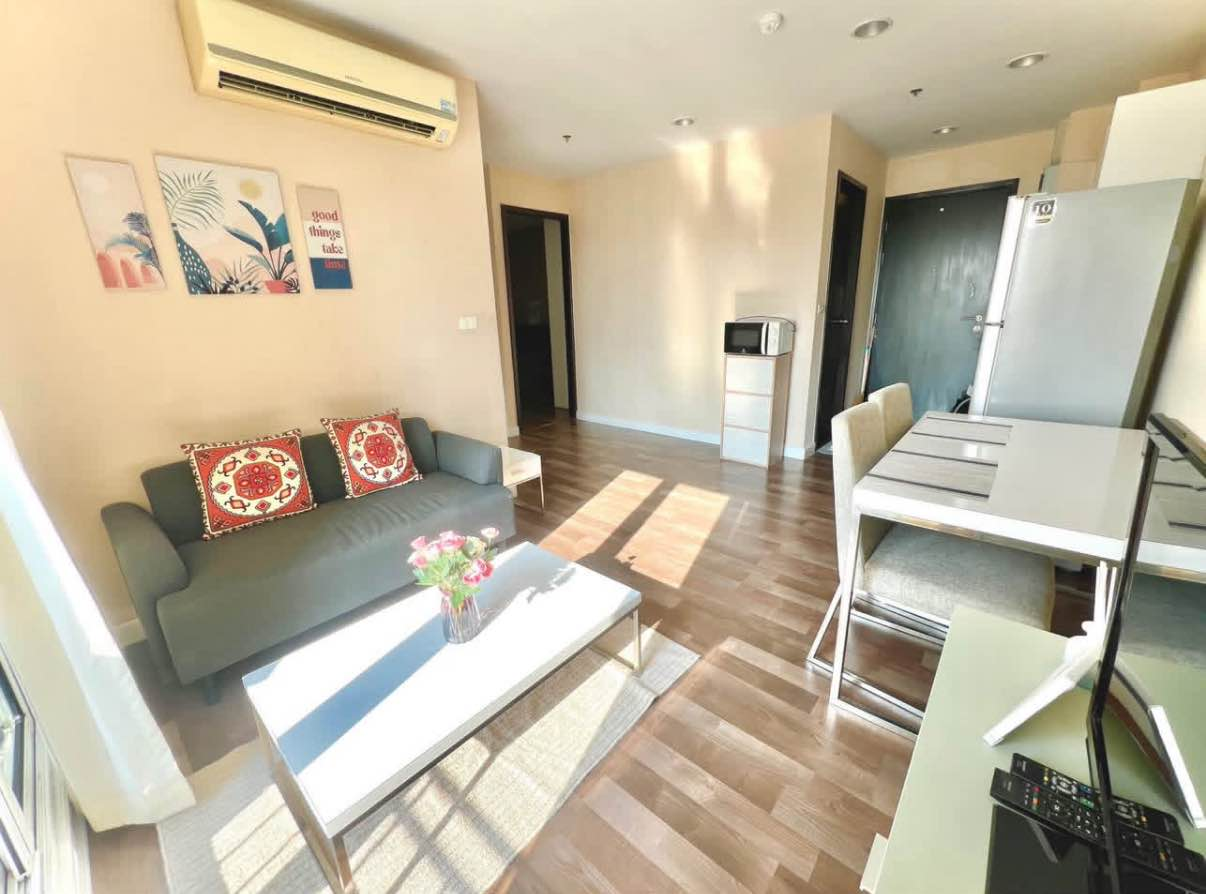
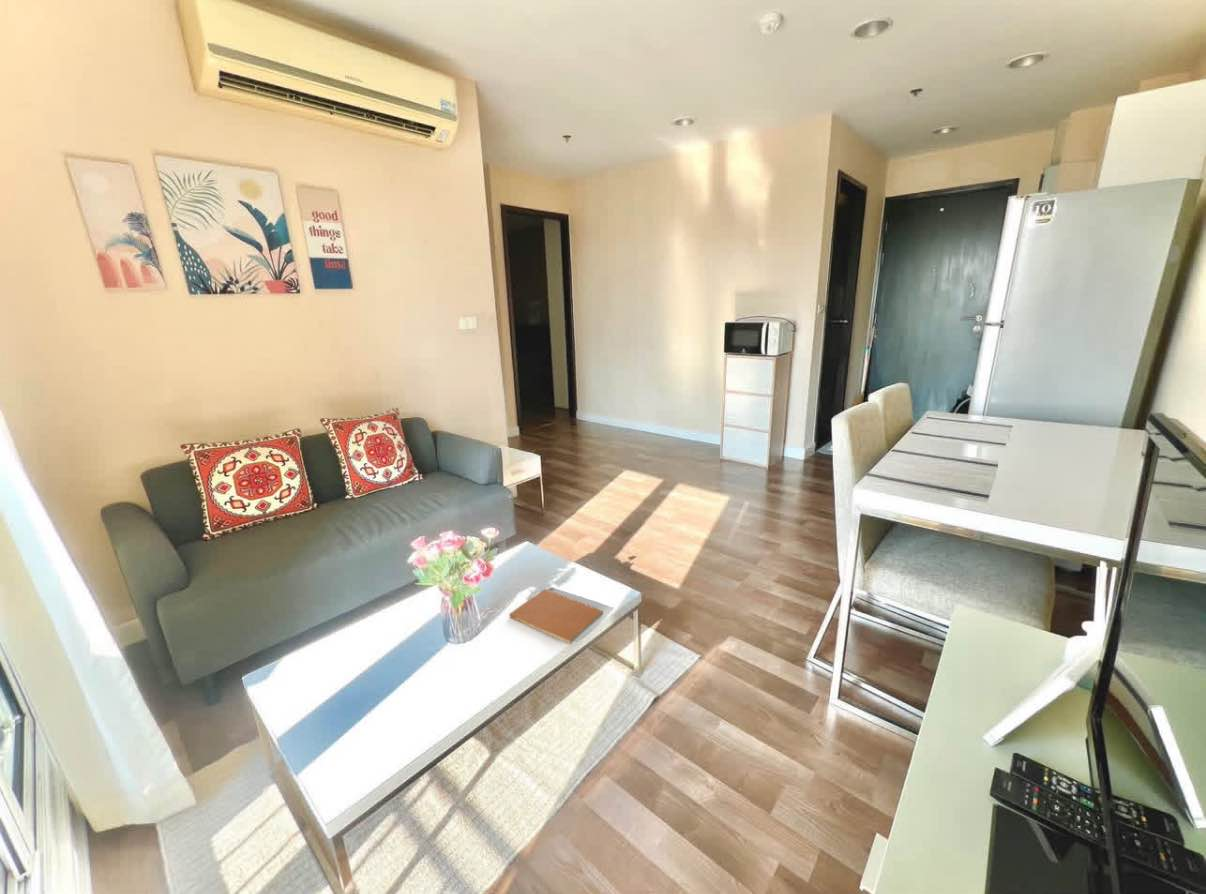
+ book (556, 613)
